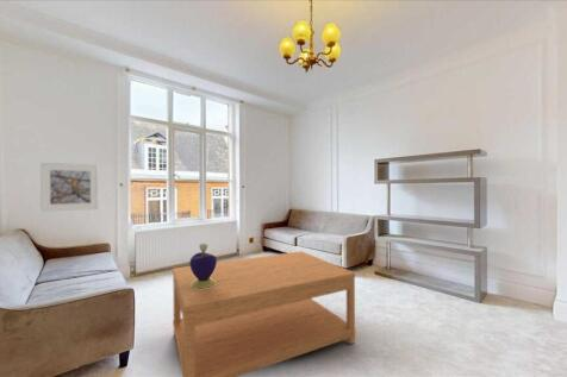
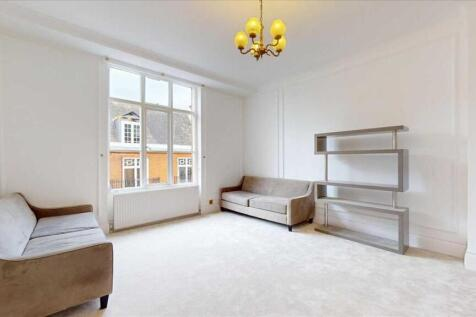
- coffee table (261, 303)
- decorative container (202, 263)
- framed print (70, 187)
